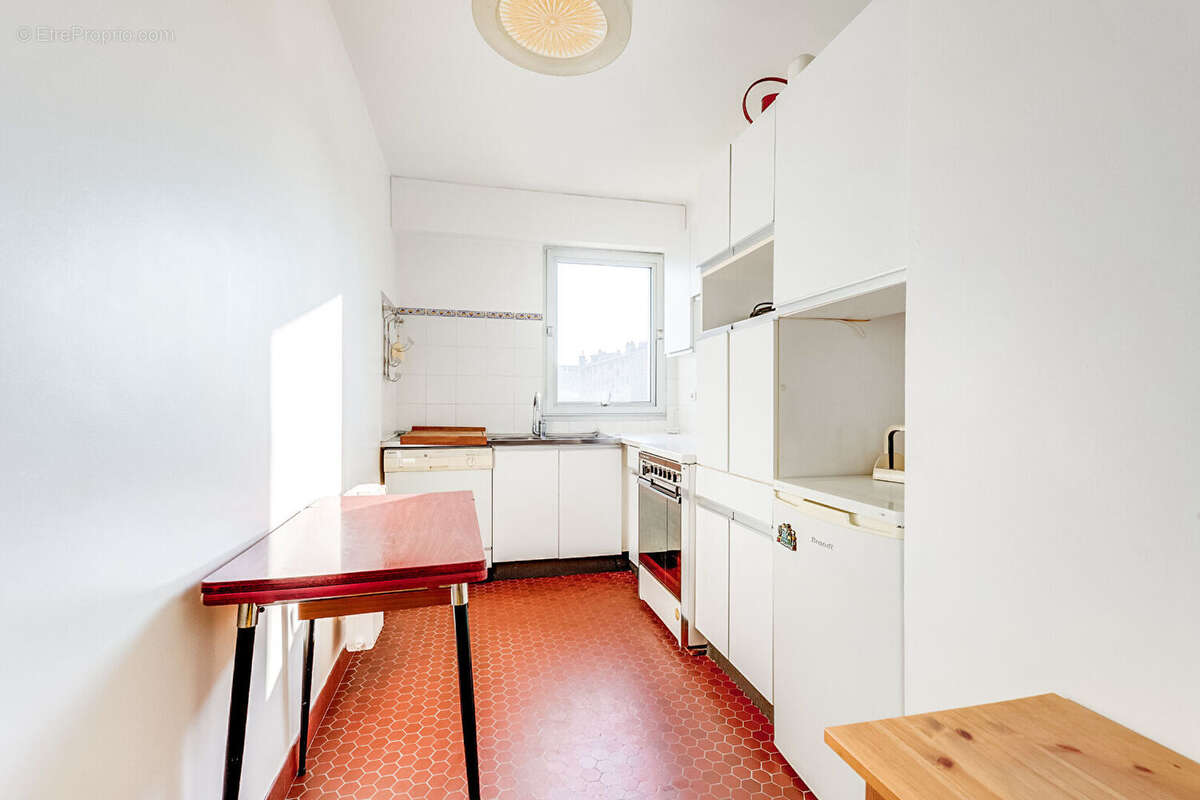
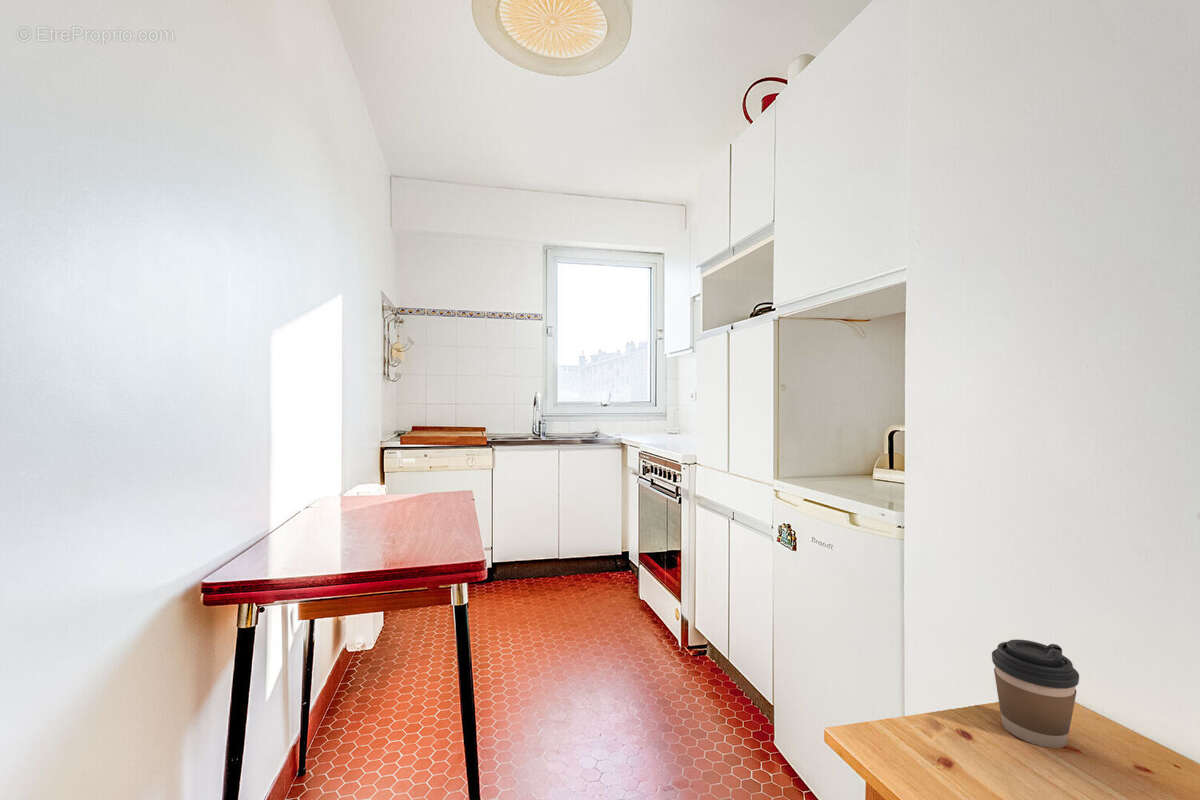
+ coffee cup (1033, 687)
